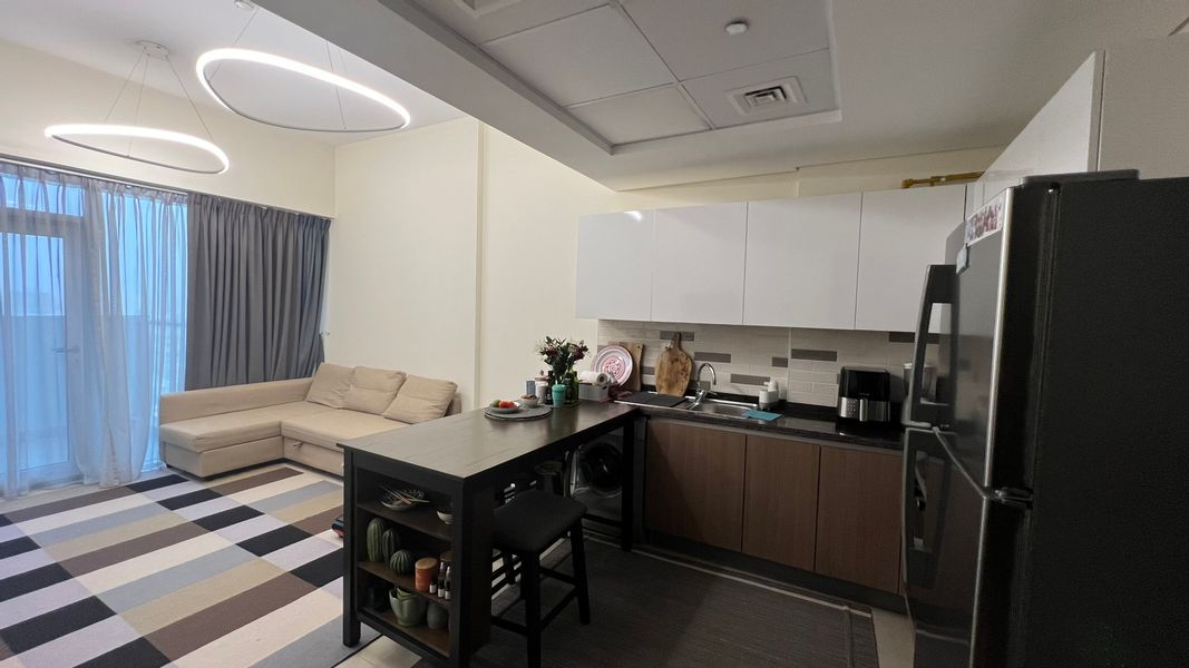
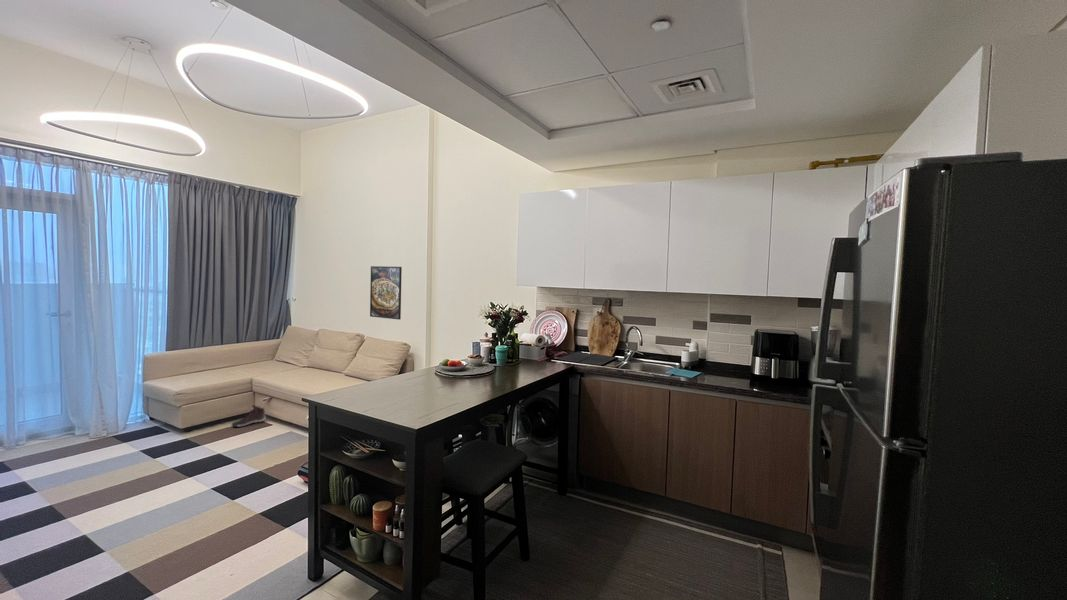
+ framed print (385, 292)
+ sneaker (248, 414)
